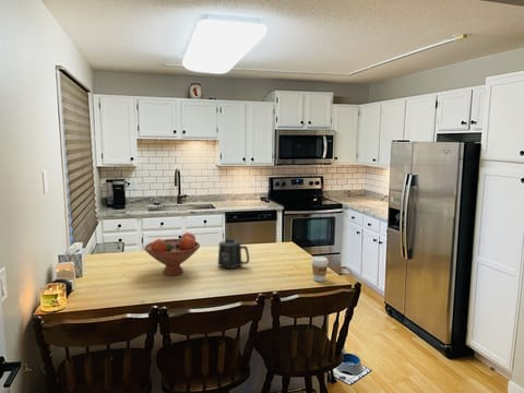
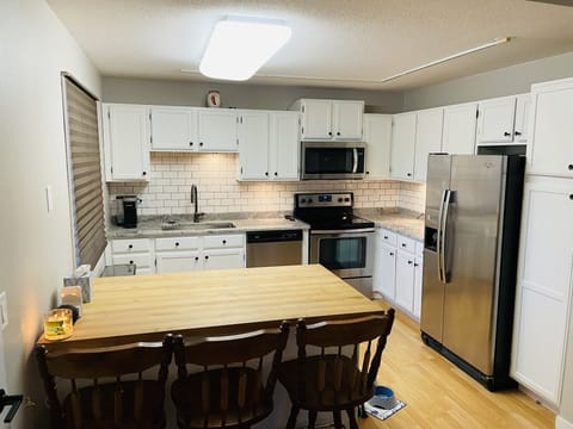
- coffee cup (319, 269)
- fruit bowl (172, 253)
- mug (233, 252)
